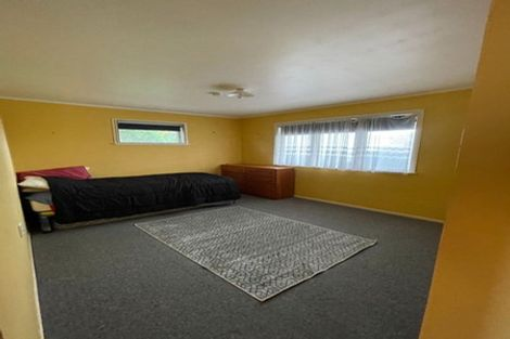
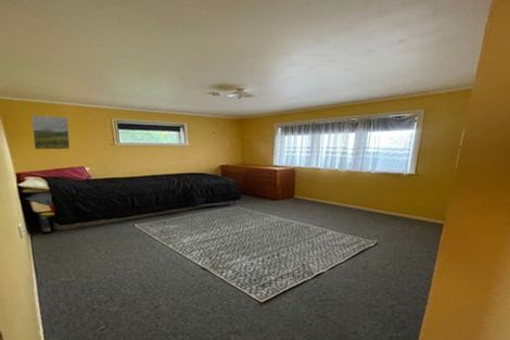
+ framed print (51, 133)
